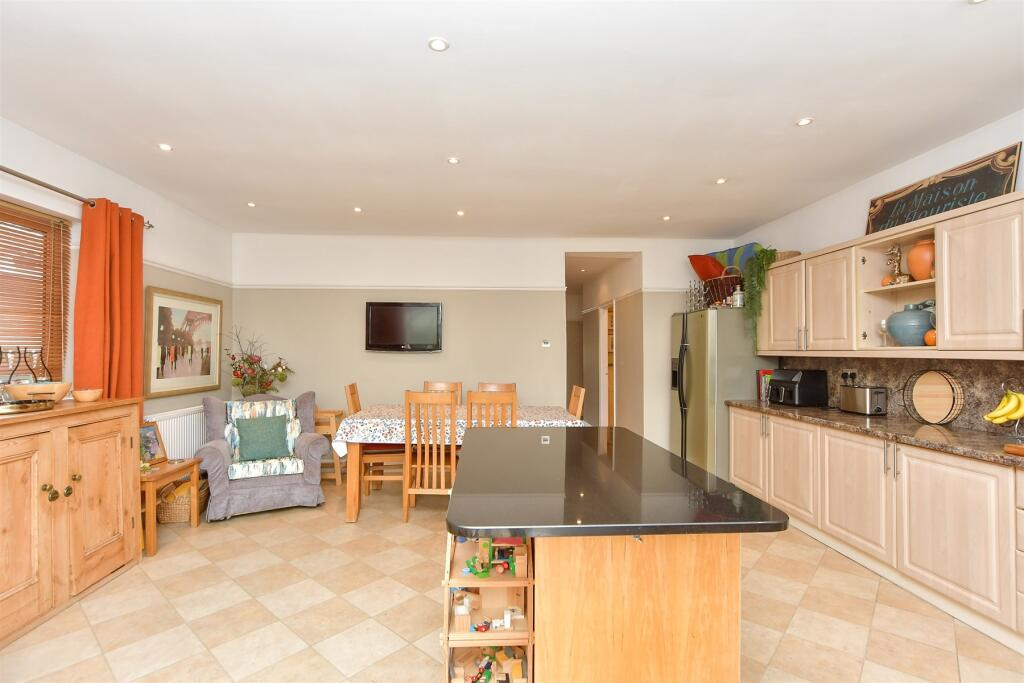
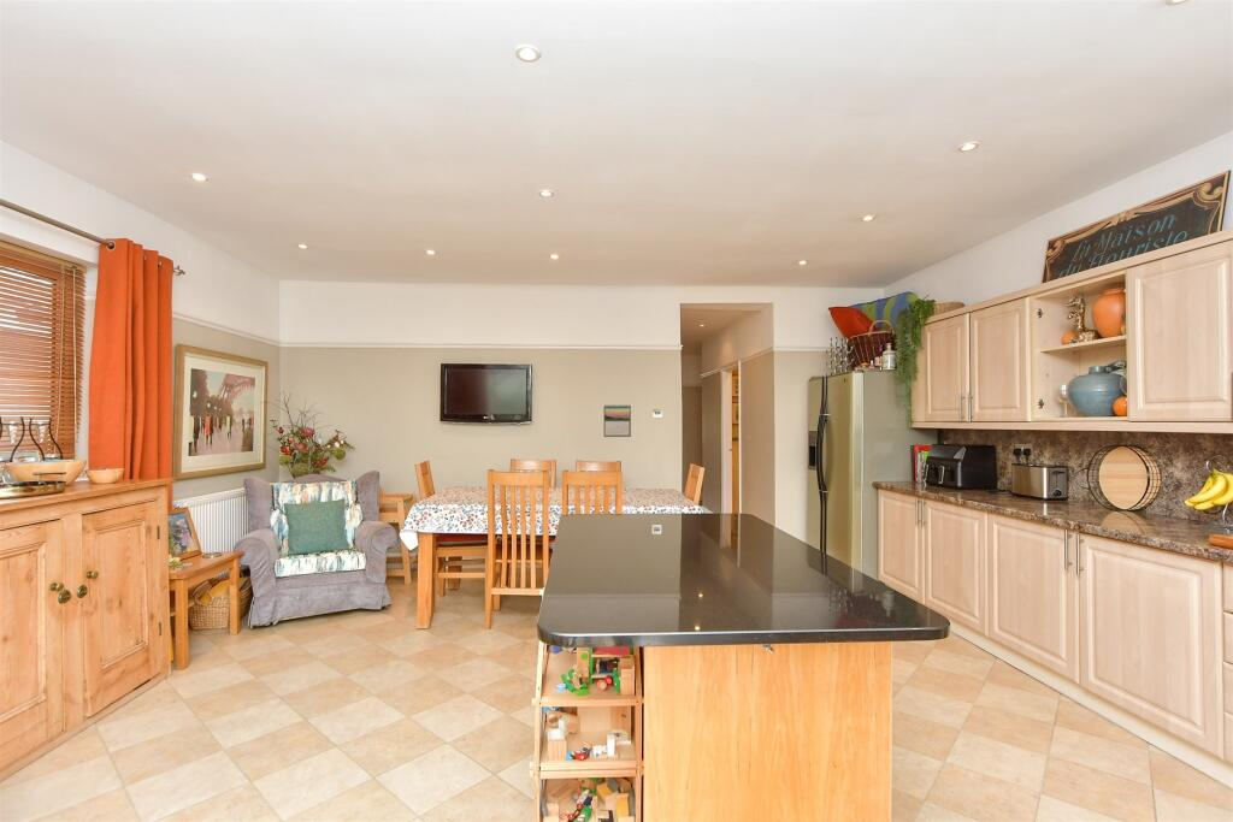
+ calendar (616, 420)
